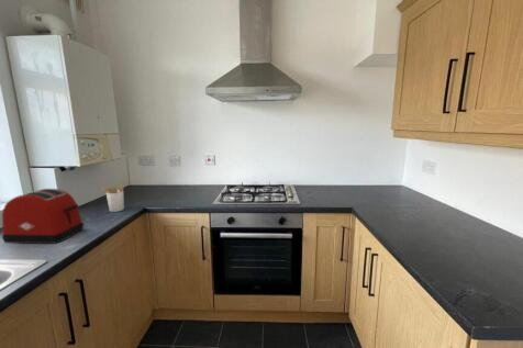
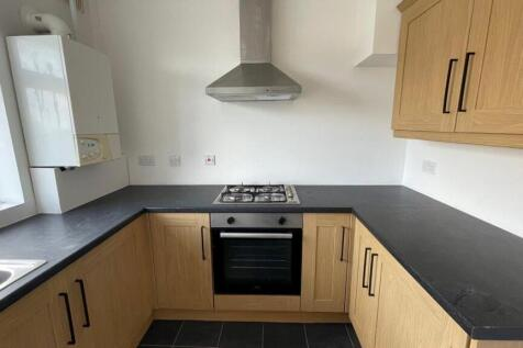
- toaster (44, 213)
- utensil holder (114, 197)
